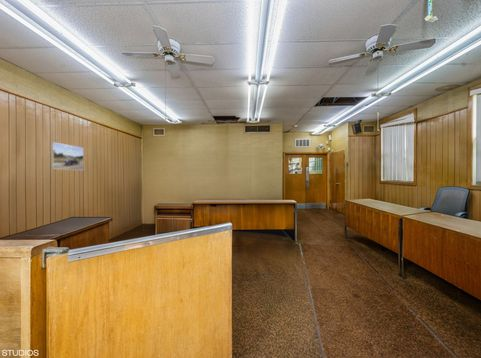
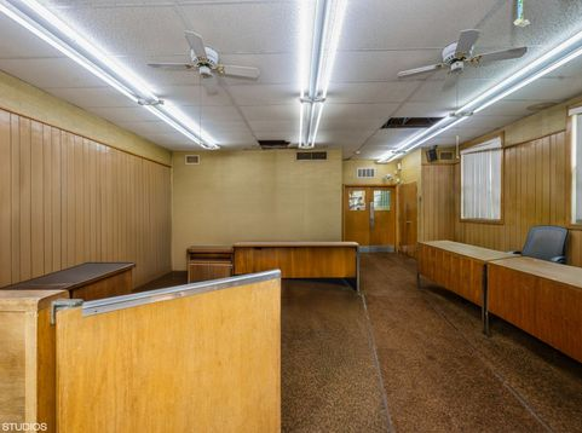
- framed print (68, 157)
